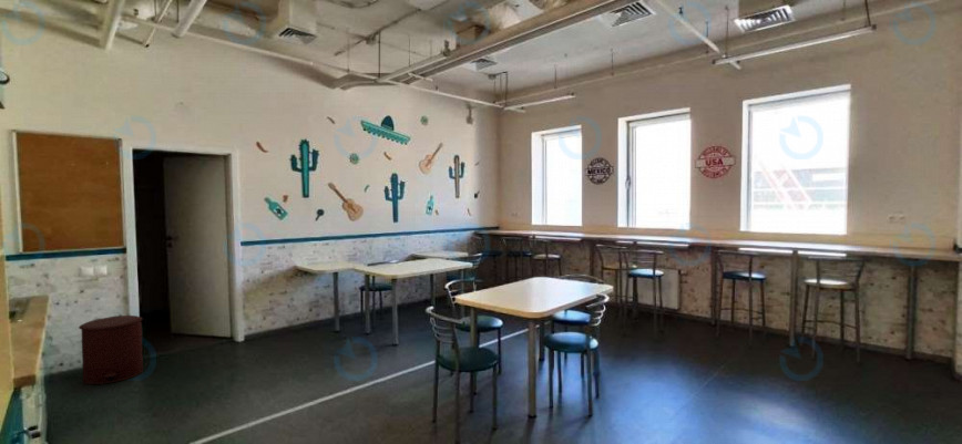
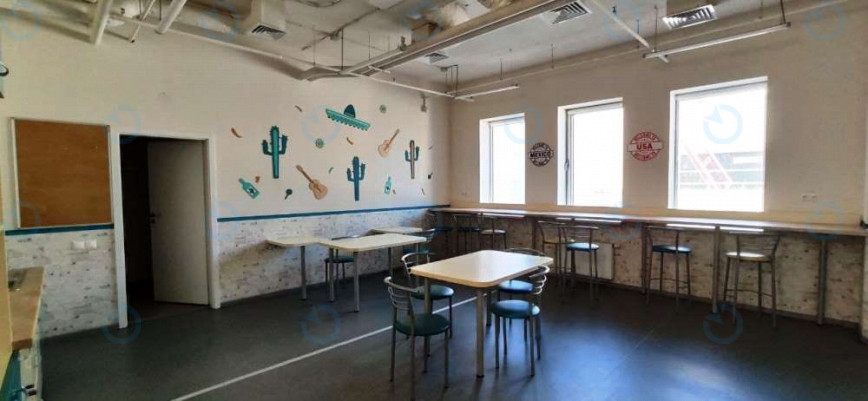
- trash can (112, 348)
